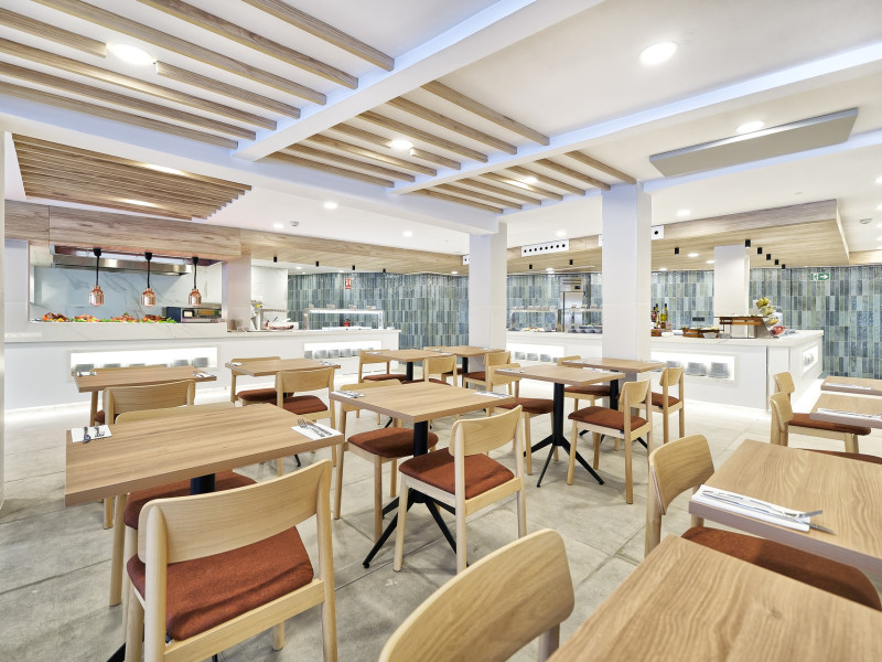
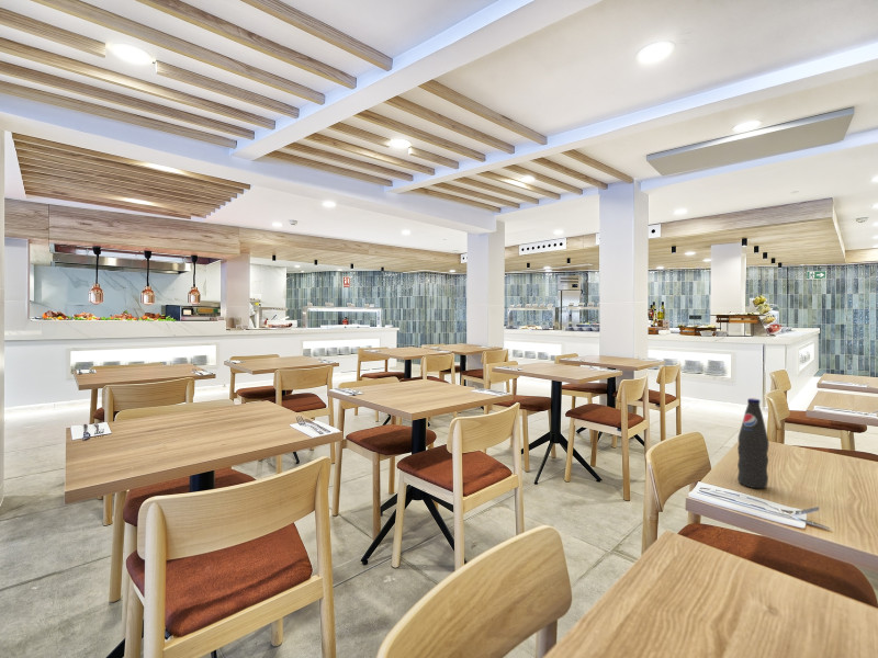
+ bottle (753, 441)
